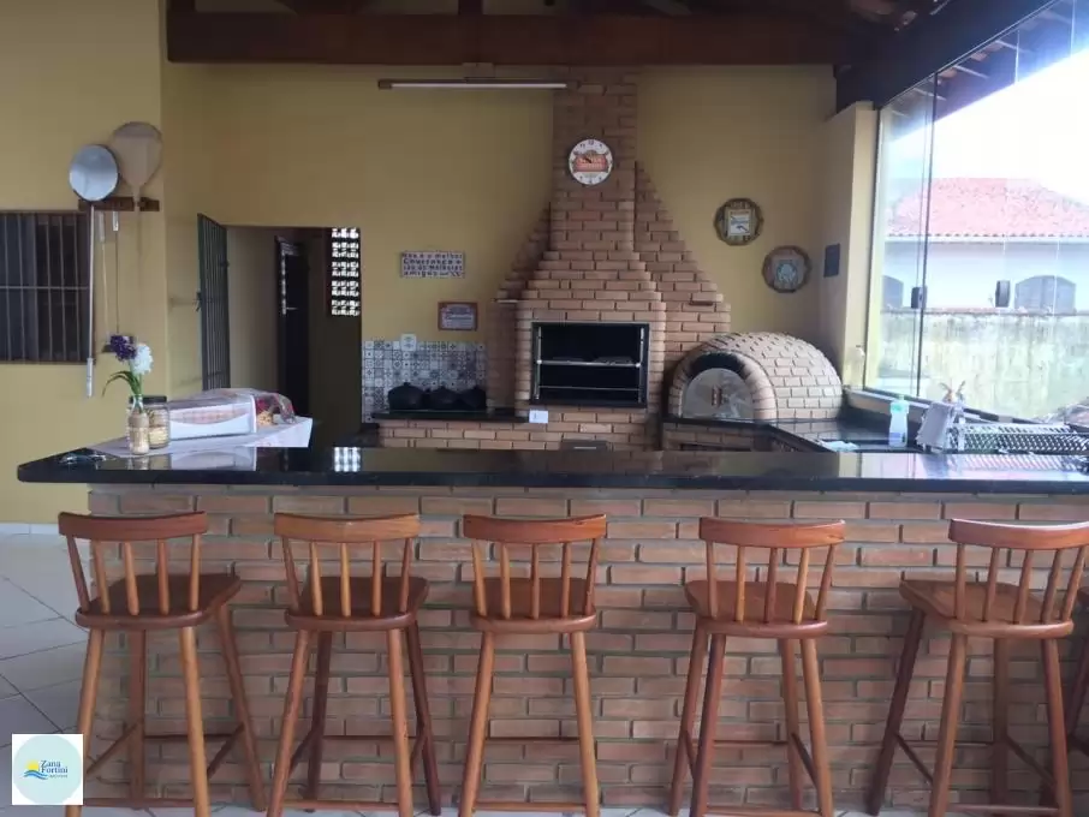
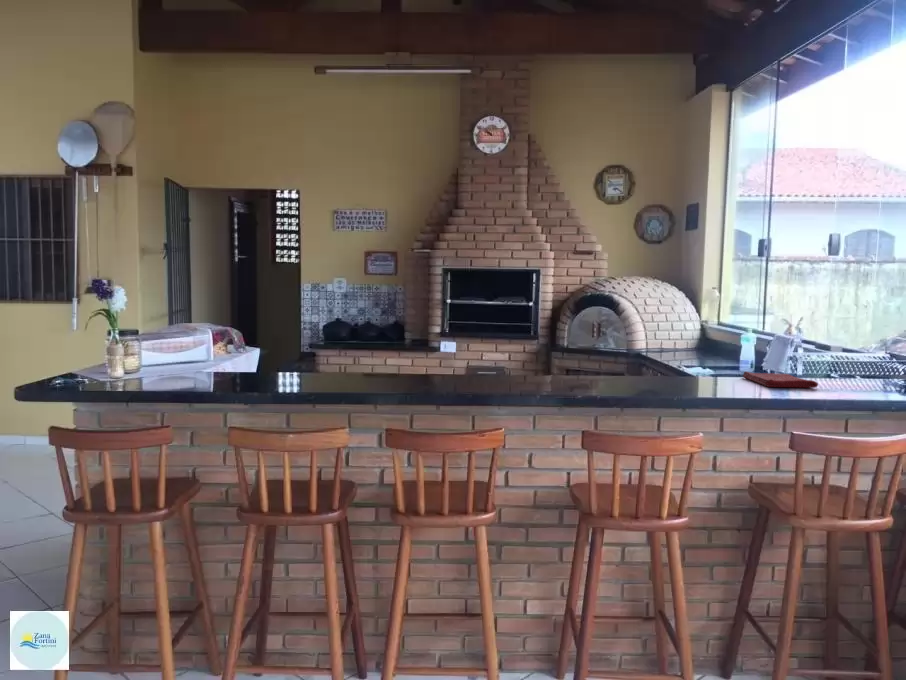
+ dish towel (778, 379)
